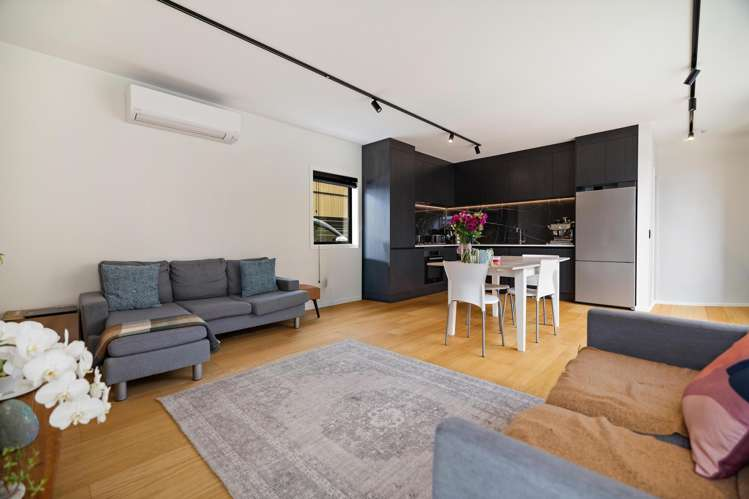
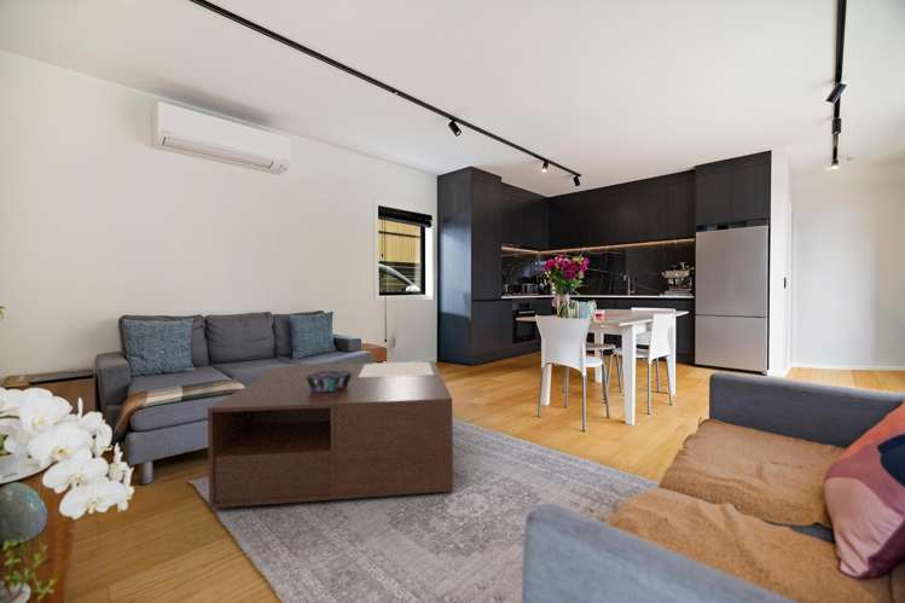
+ decorative bowl (329, 382)
+ coffee table (350, 416)
